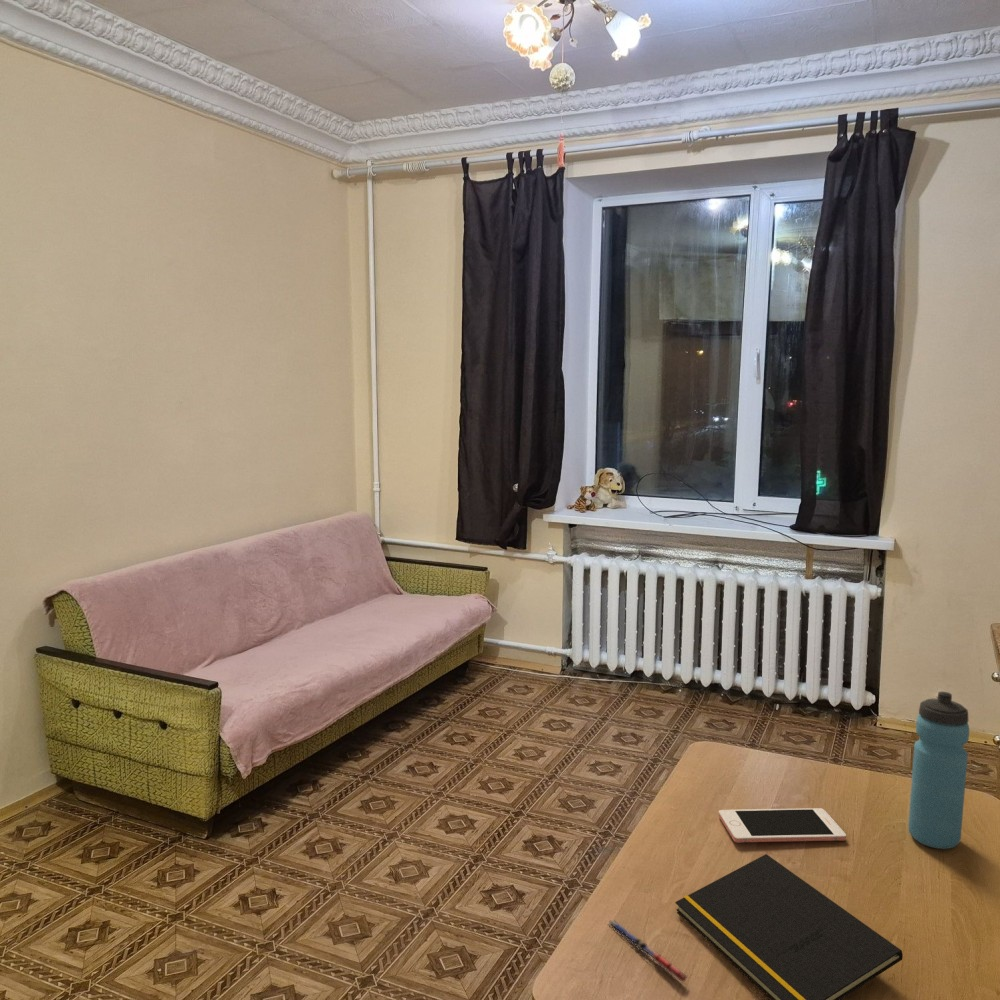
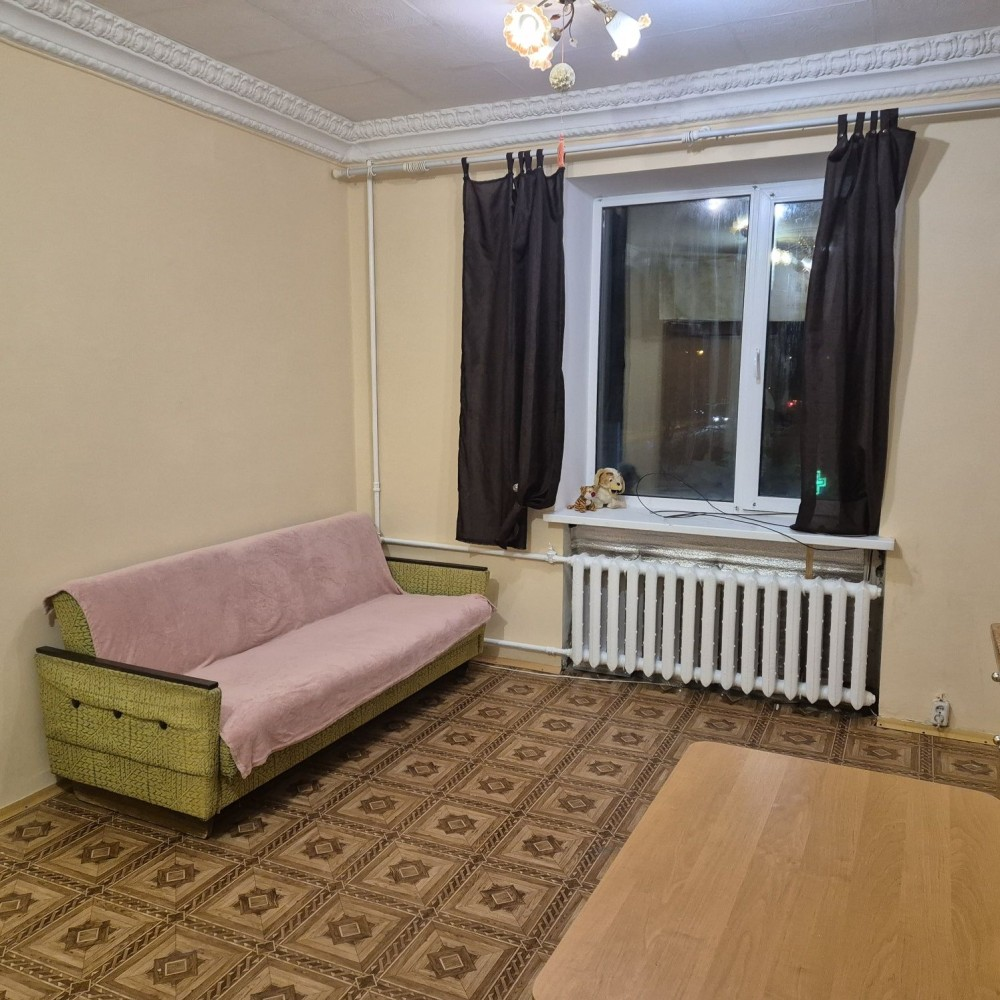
- pen (645, 947)
- water bottle (939, 766)
- cell phone (780, 825)
- notepad (781, 929)
